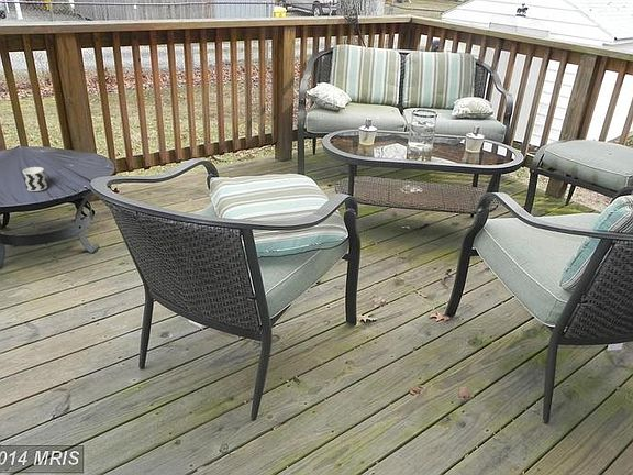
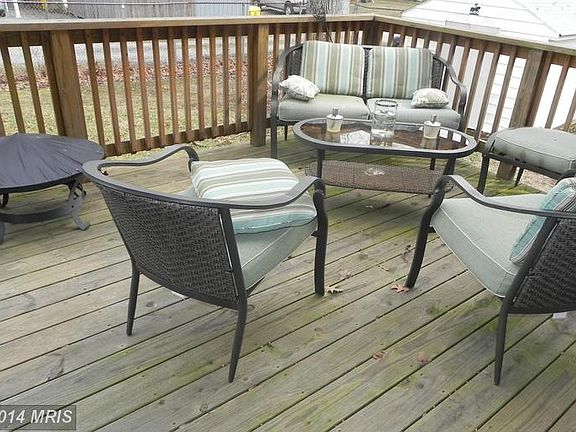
- cup (36, 177)
